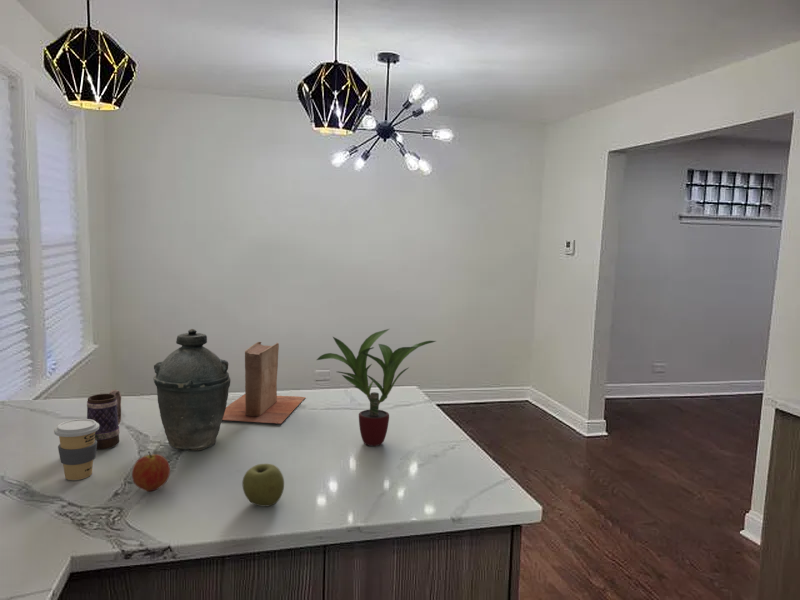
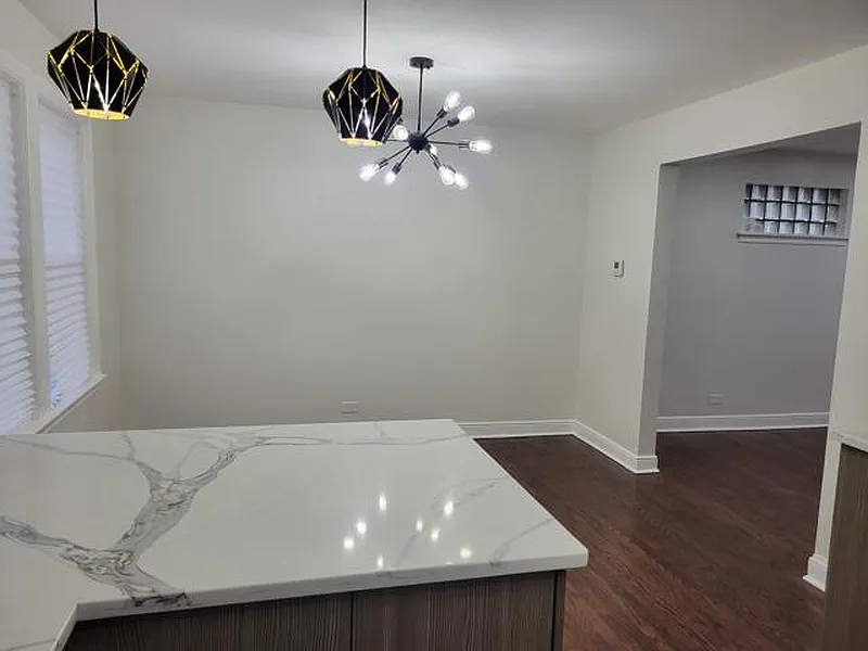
- mug (106, 418)
- coffee cup (77, 449)
- book (261, 376)
- potted plant (378, 393)
- kettle (193, 386)
- fruit (151, 470)
- apple (263, 485)
